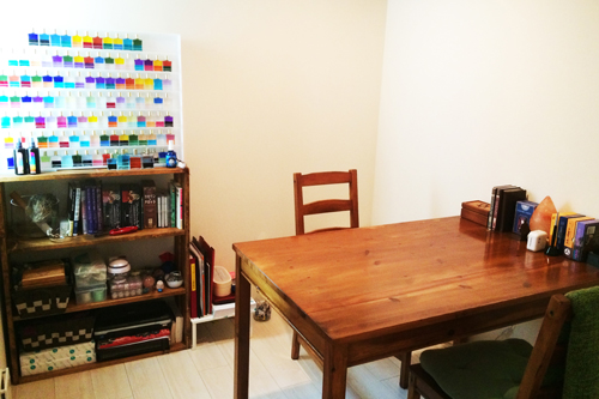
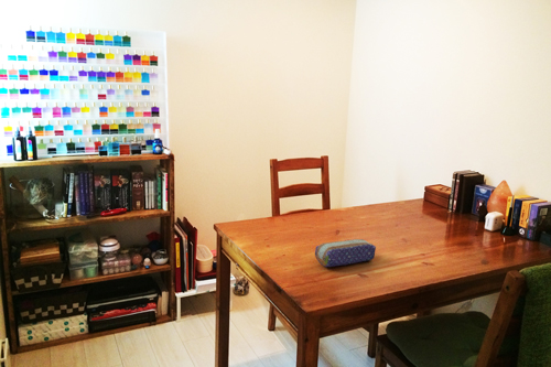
+ pencil case (345, 251)
